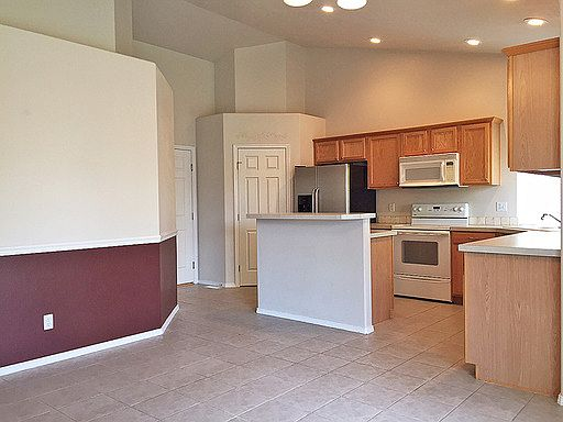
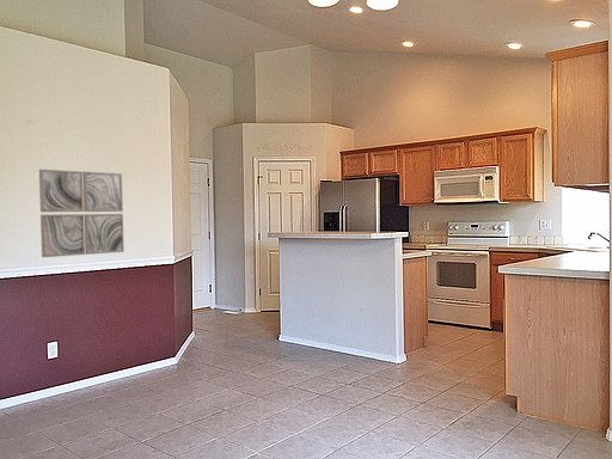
+ wall art (84, 214)
